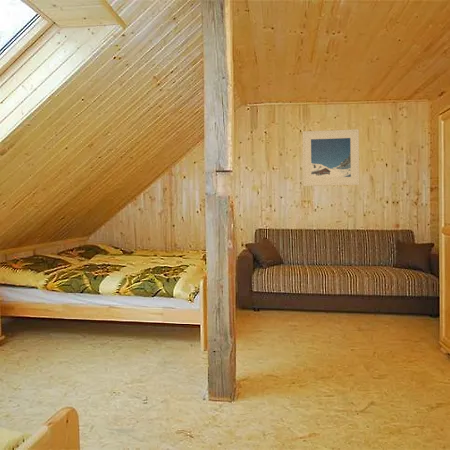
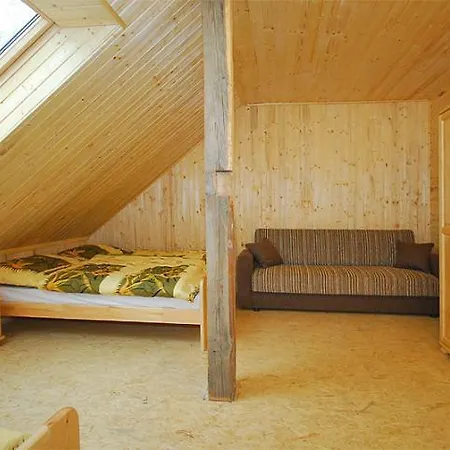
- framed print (330, 158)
